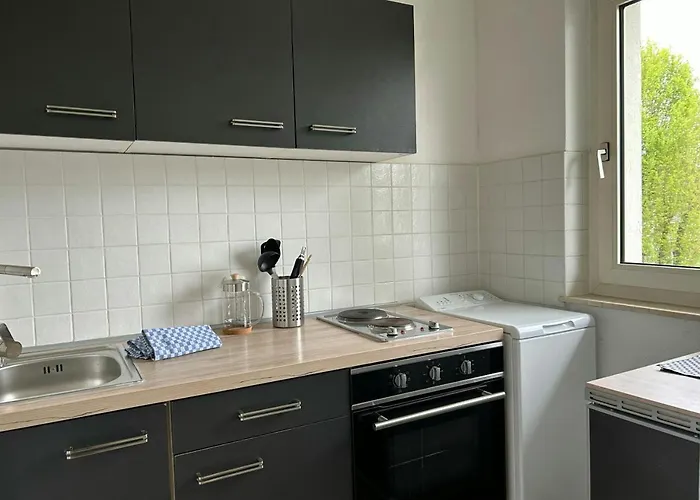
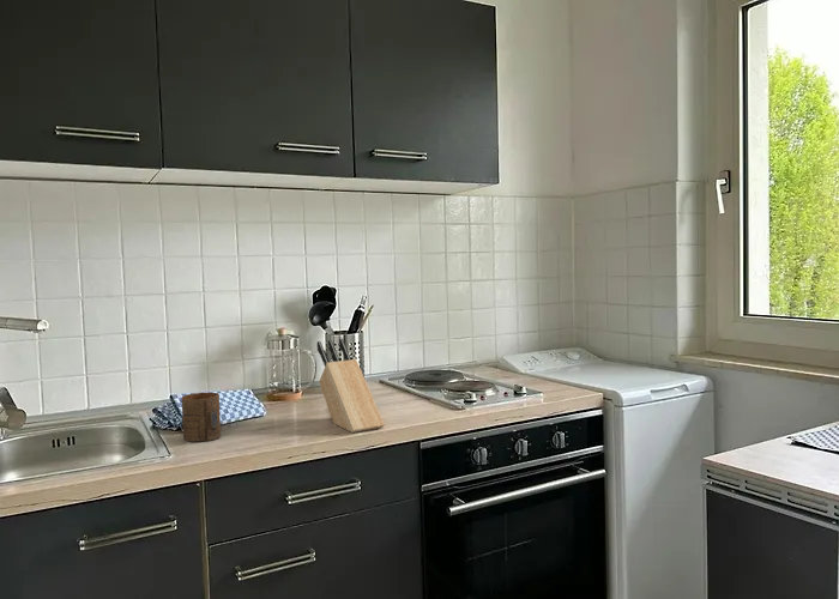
+ cup (201, 416)
+ knife block (346, 381)
